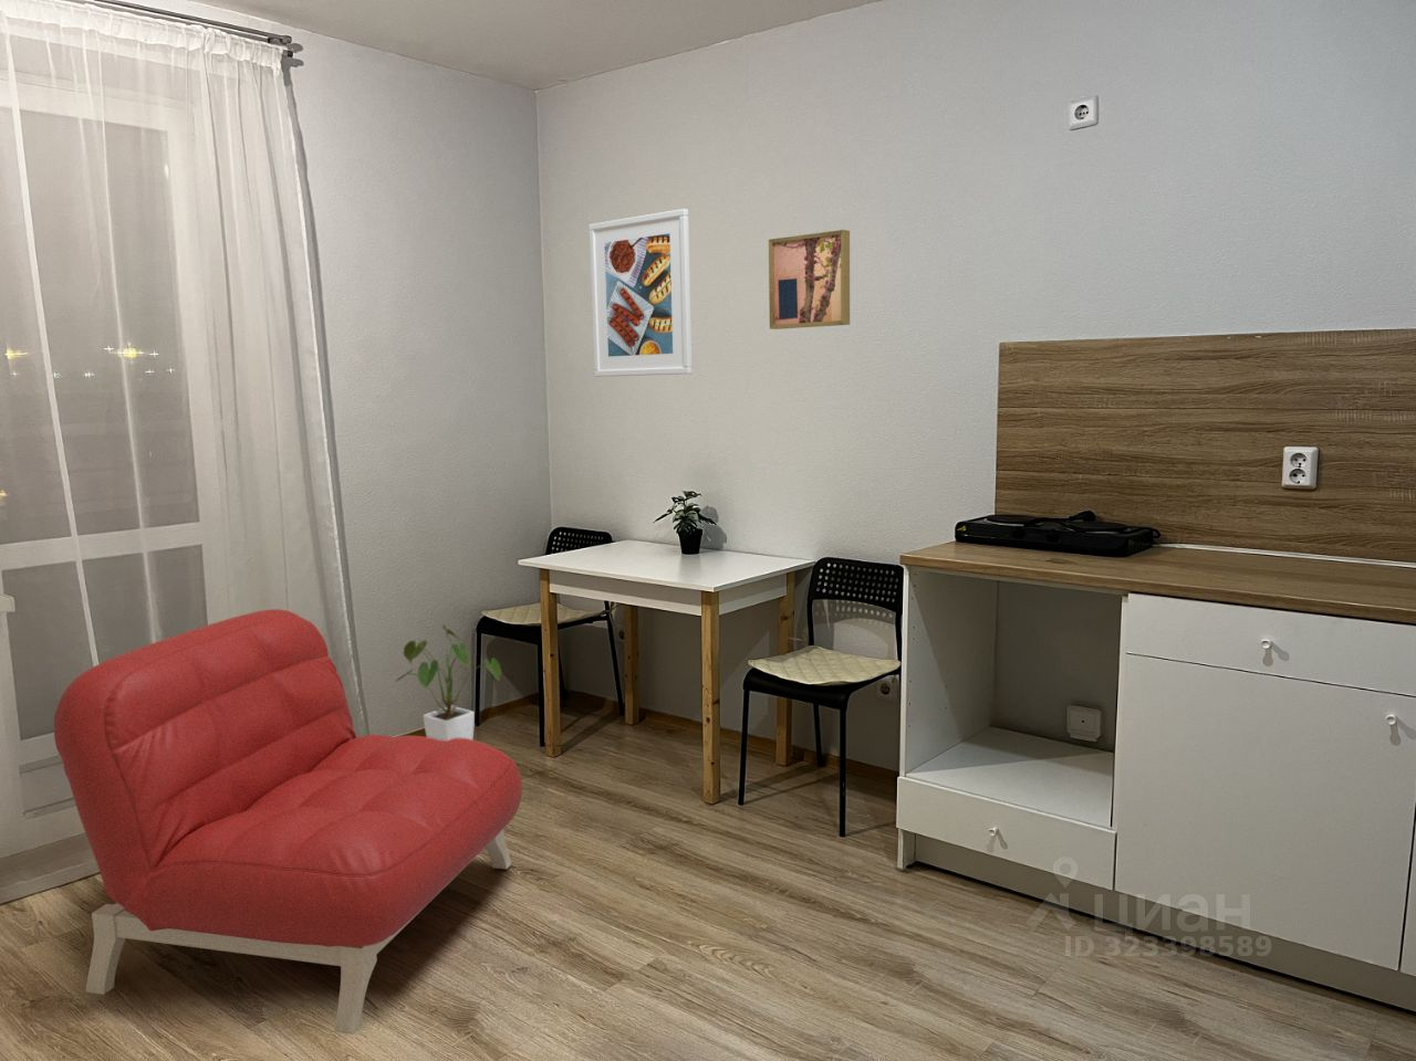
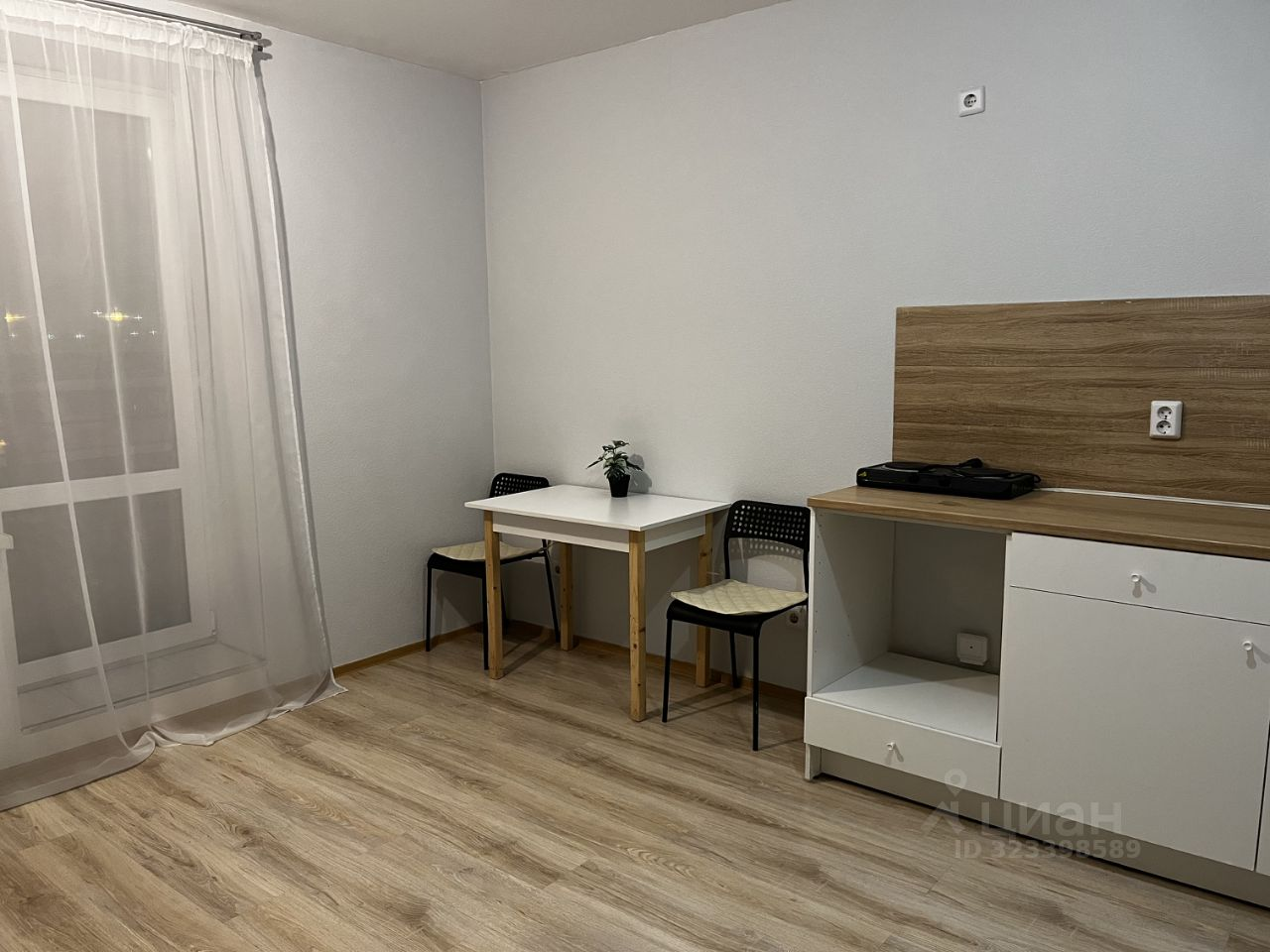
- house plant (456, 697)
- armchair (314, 782)
- wall art (807, 281)
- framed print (638, 296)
